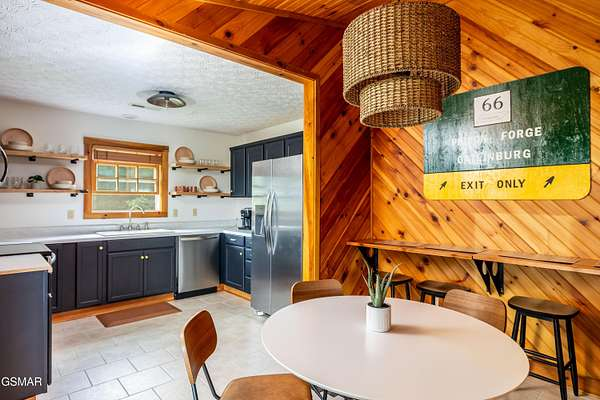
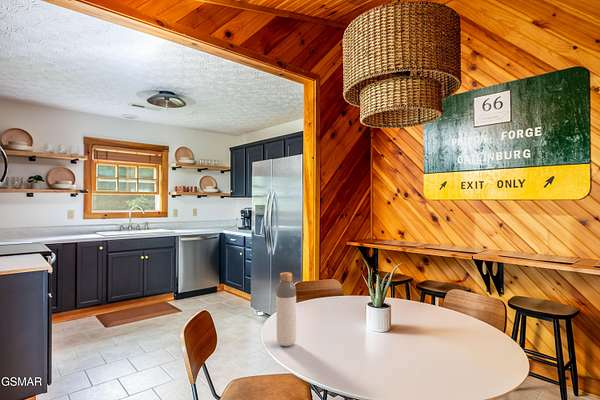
+ bottle (286, 308)
